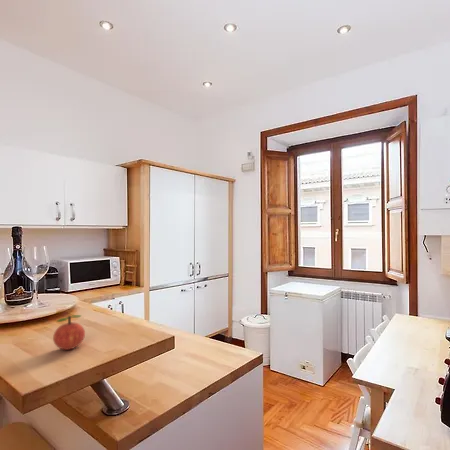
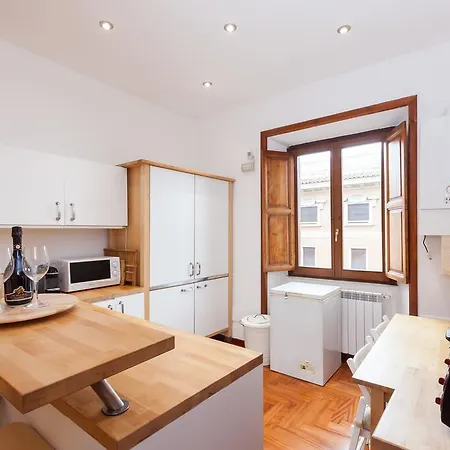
- apple (69, 331)
